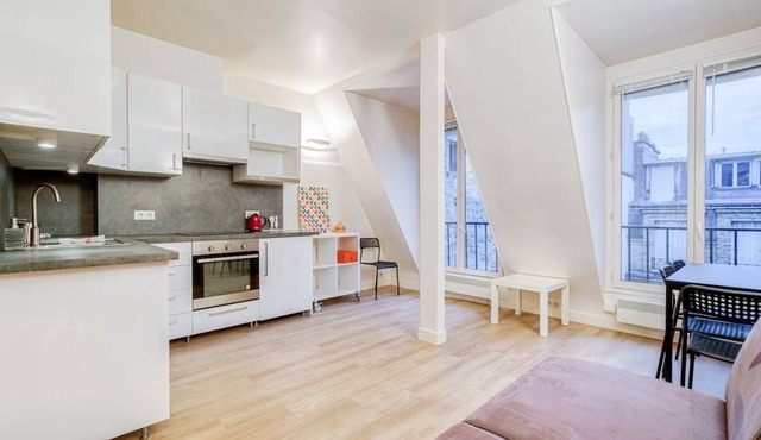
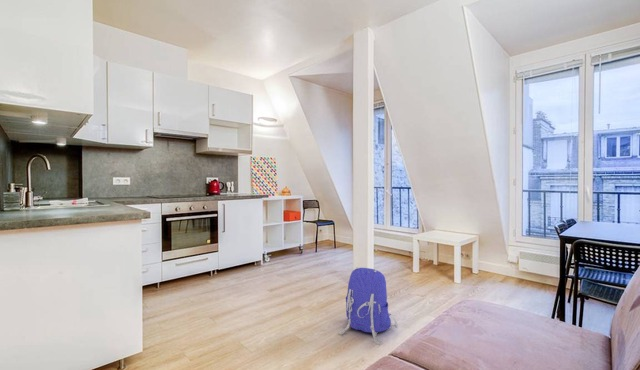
+ backpack (366, 299)
